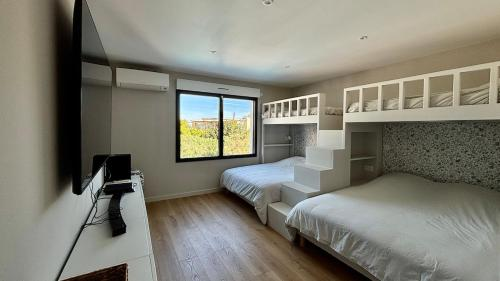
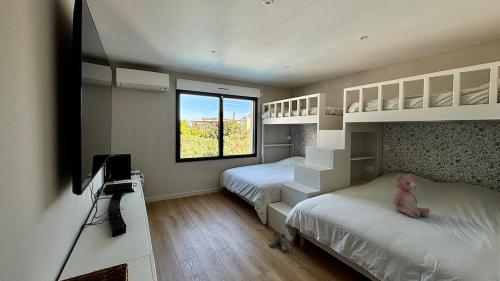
+ teddy bear (409, 194)
+ boots (278, 240)
